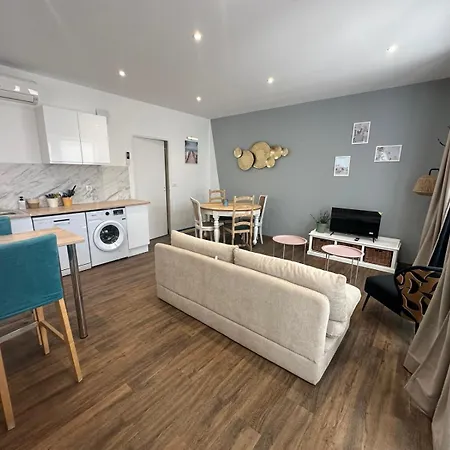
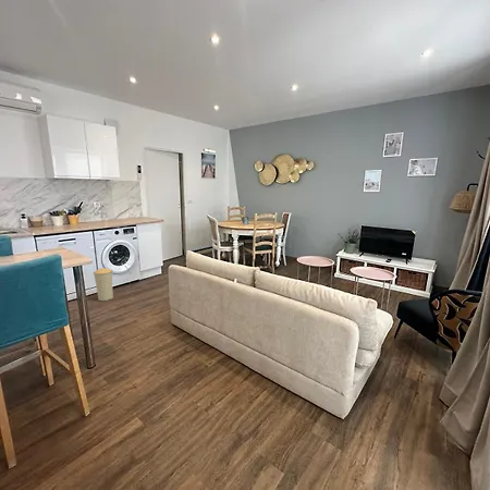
+ trash can (103, 283)
